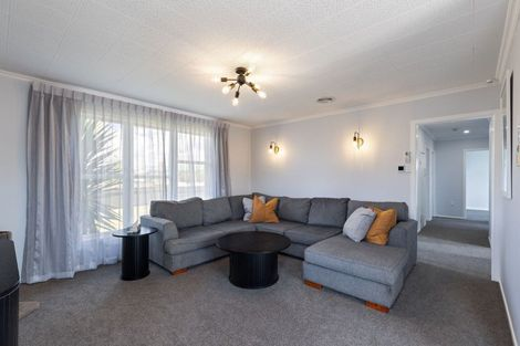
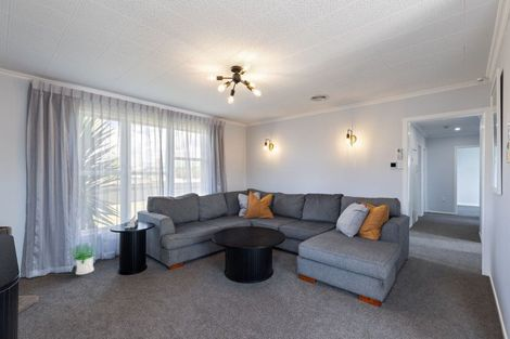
+ potted plant (82, 258)
